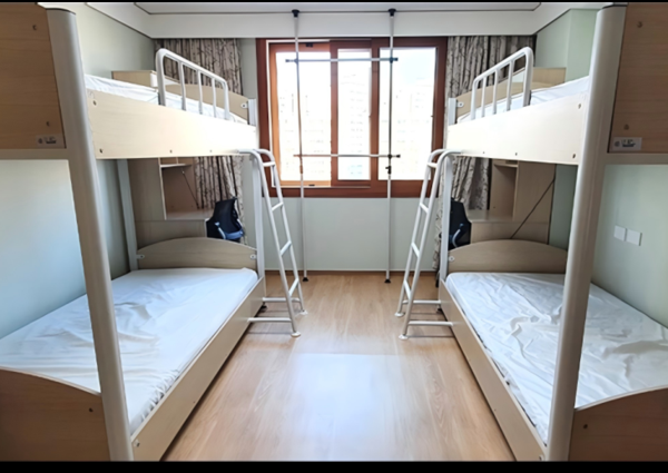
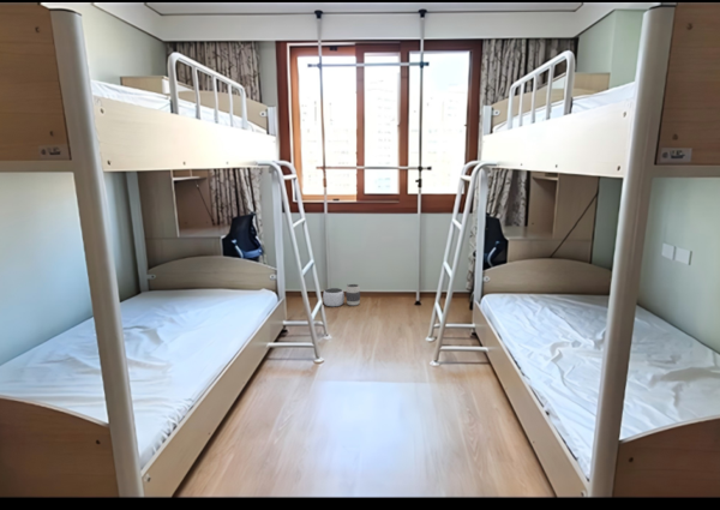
+ waste basket (341, 294)
